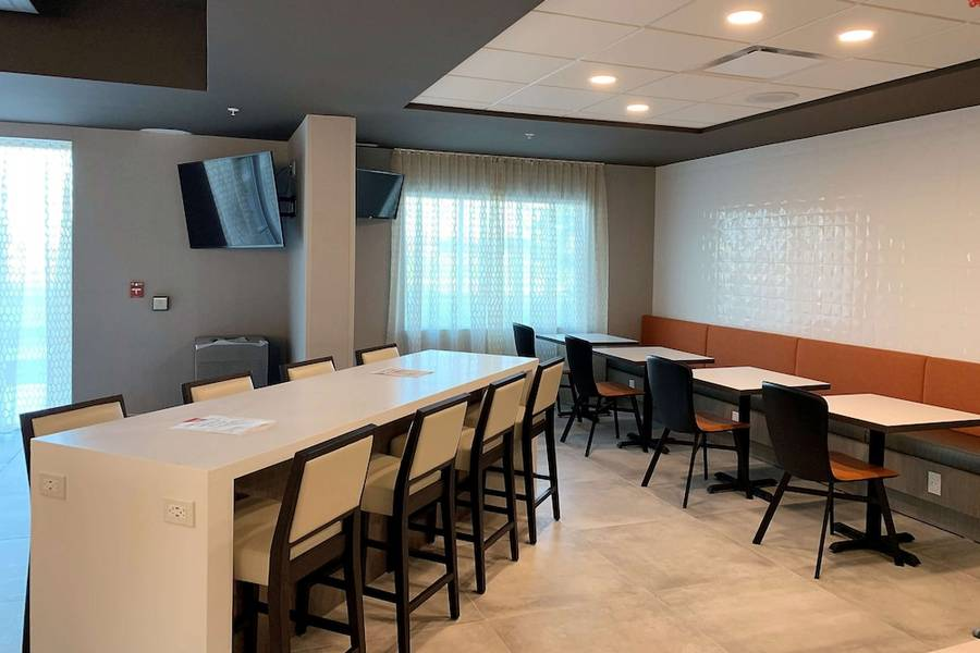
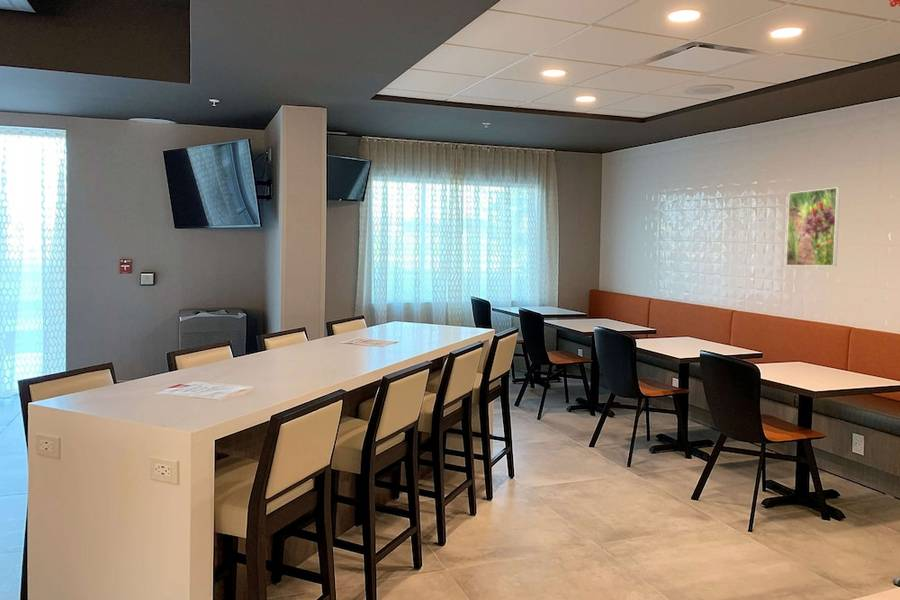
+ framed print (811, 228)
